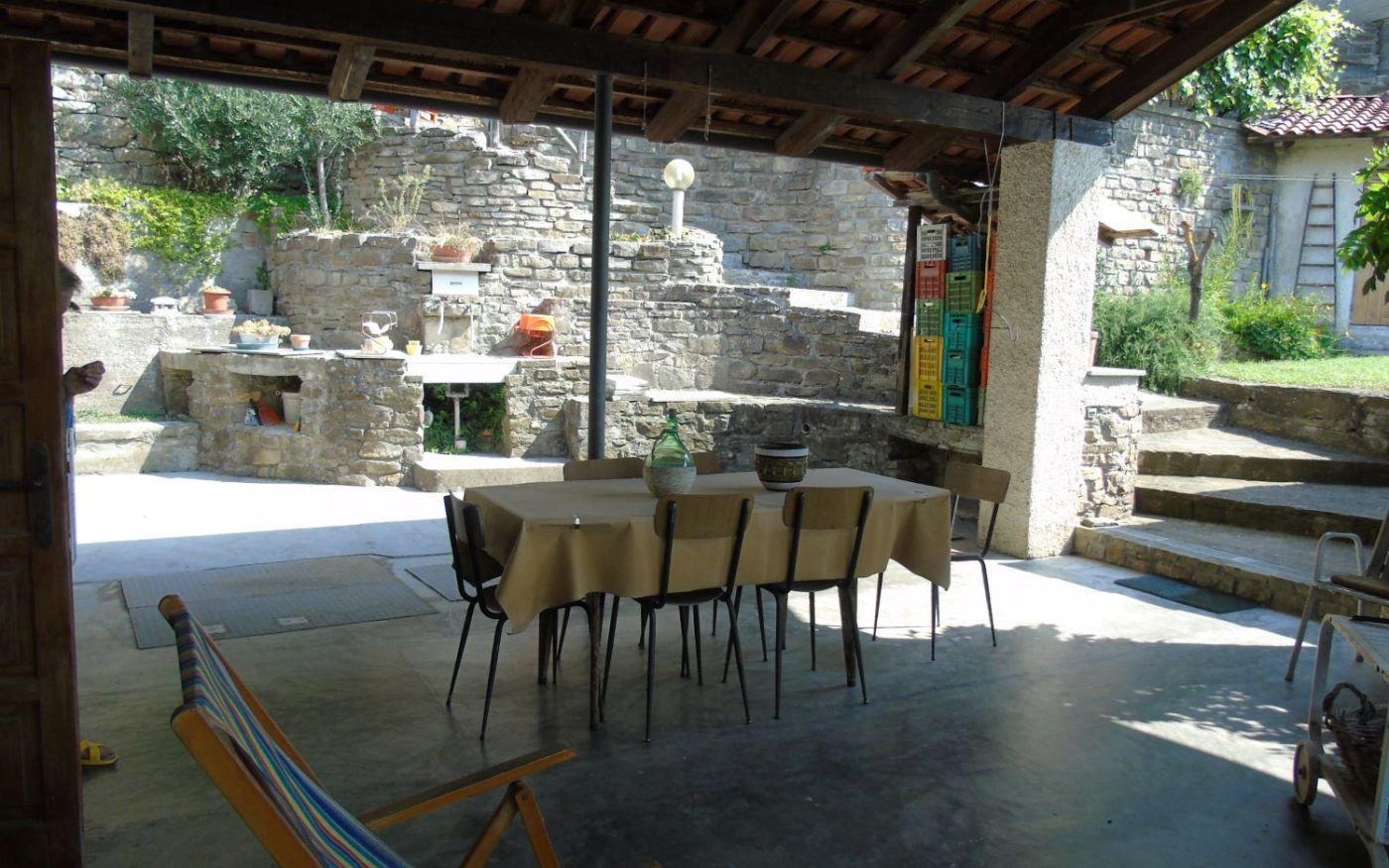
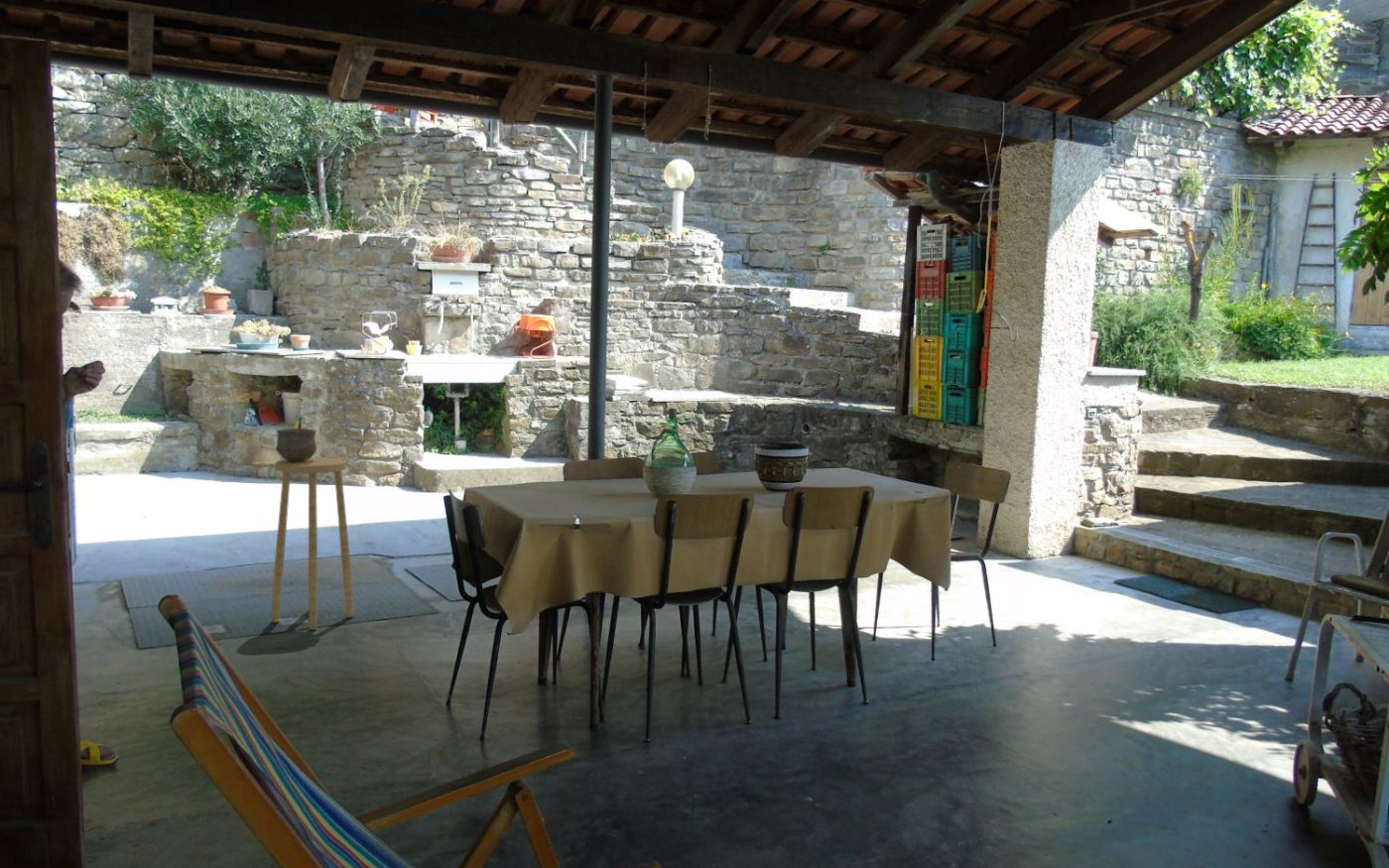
+ stool (312, 541)
+ clay pot (296, 444)
